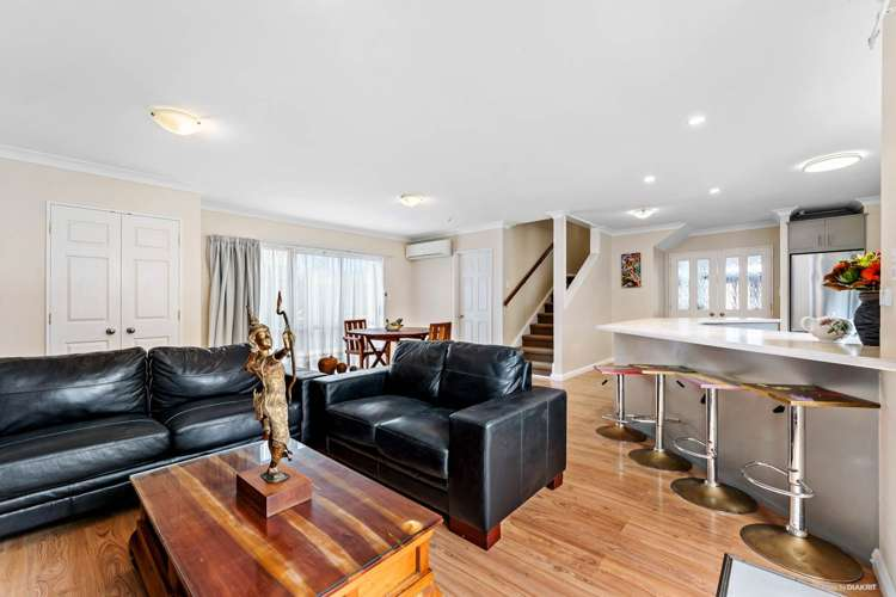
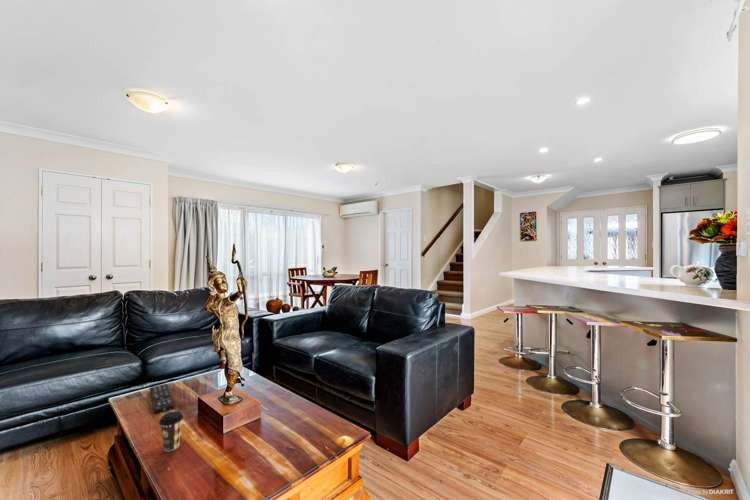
+ remote control (161, 397)
+ coffee cup (171, 431)
